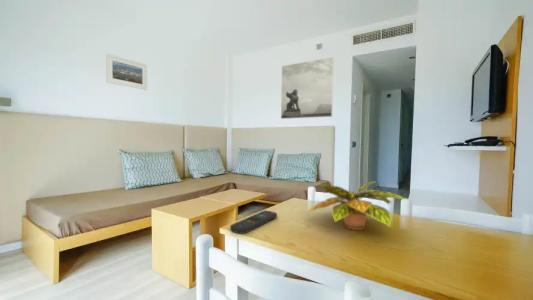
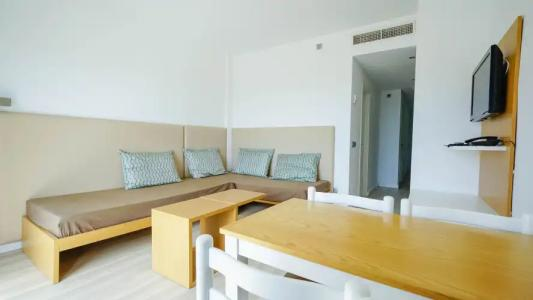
- remote control (255, 220)
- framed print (305, 90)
- plant (357, 202)
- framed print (127, 72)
